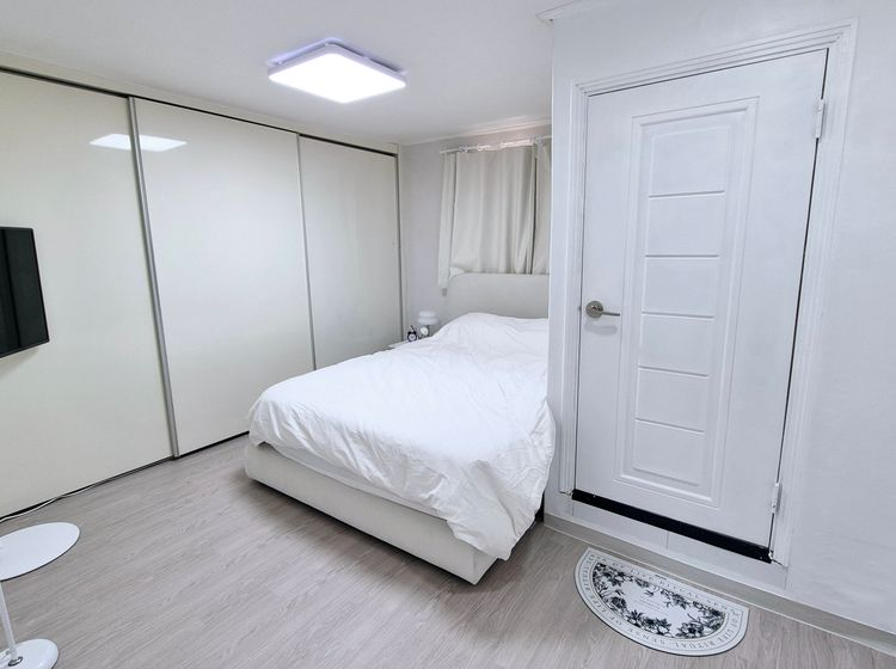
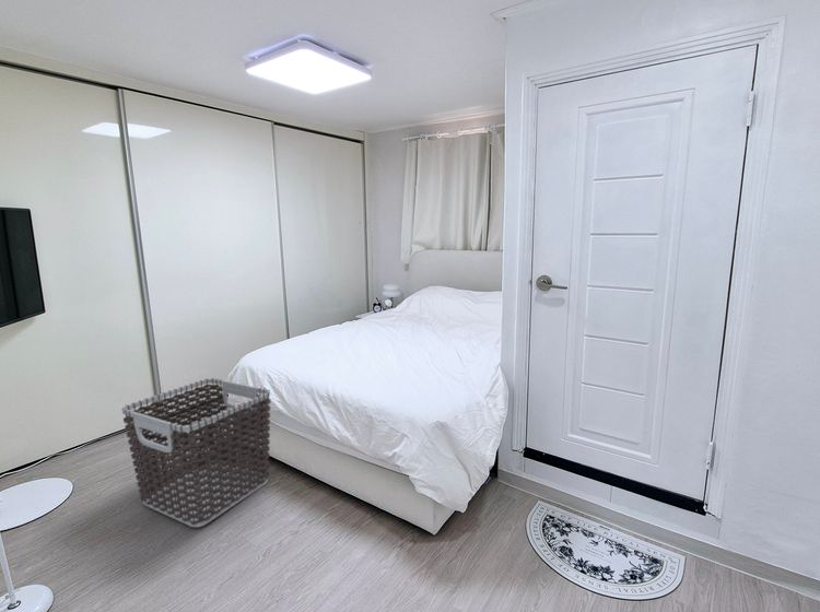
+ clothes hamper (203, 445)
